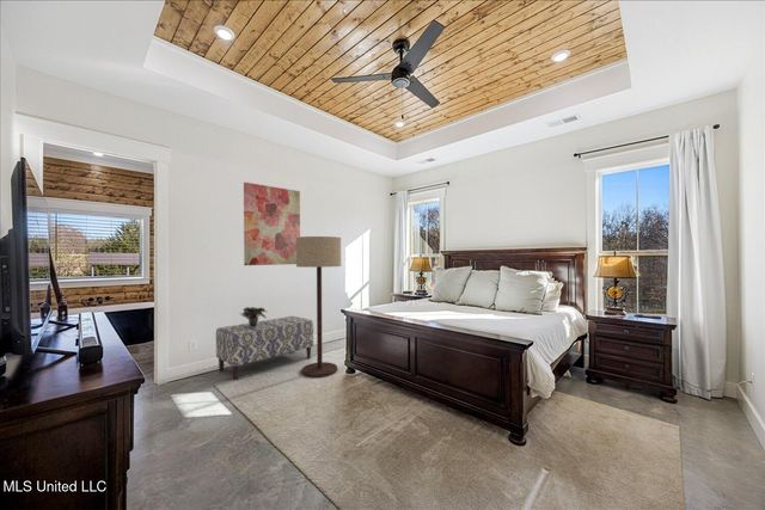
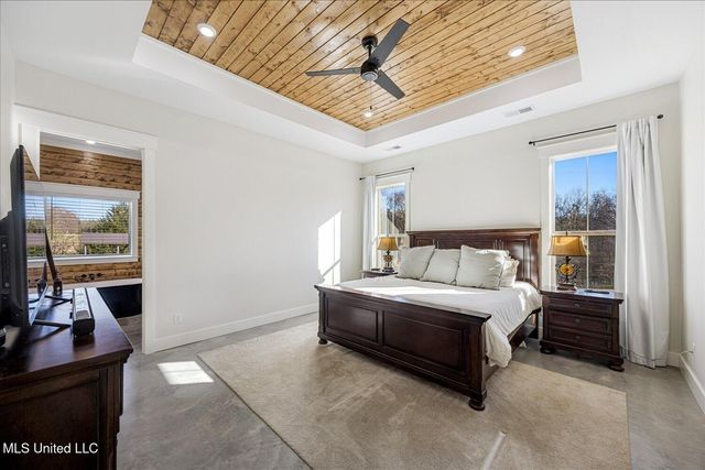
- floor lamp (319, 303)
- potted plant (253, 317)
- wall art (273, 226)
- bench (267, 343)
